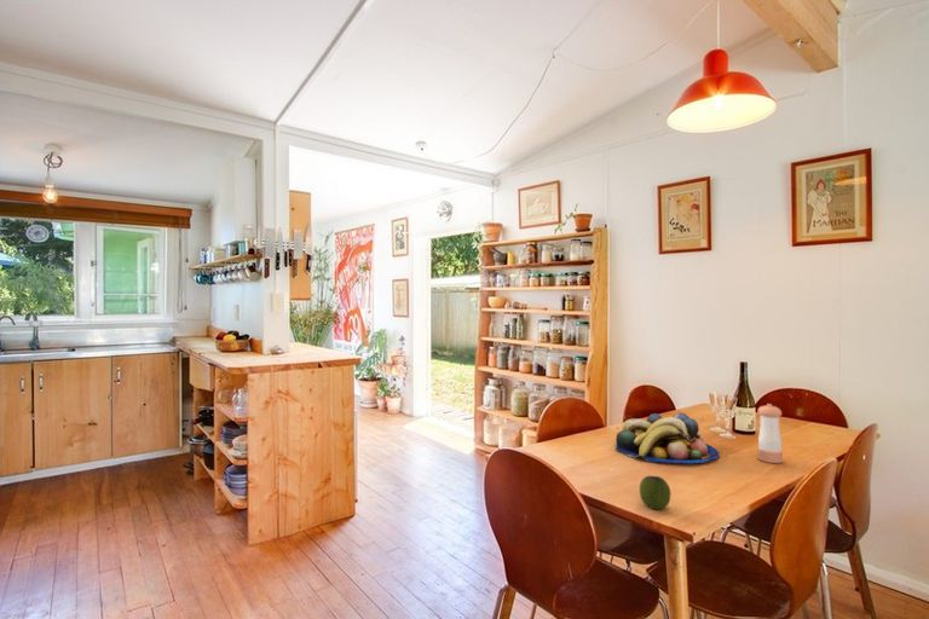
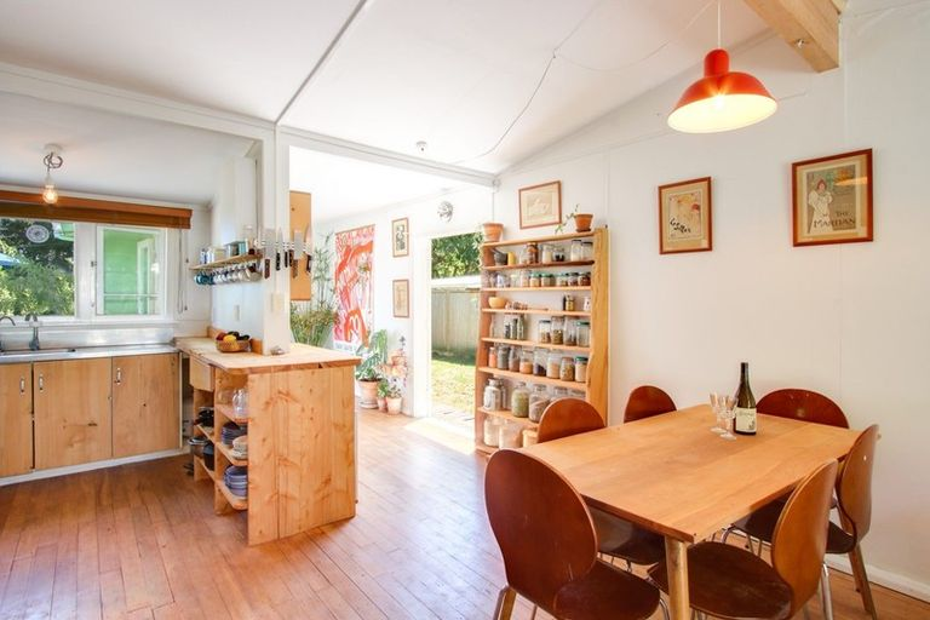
- apple (654, 491)
- pepper shaker (769, 432)
- fruit bowl (665, 432)
